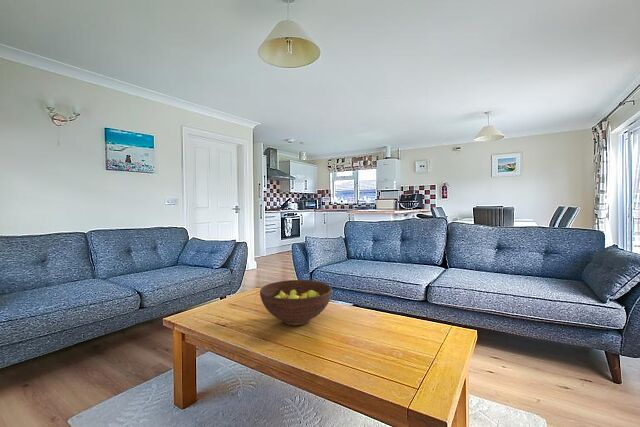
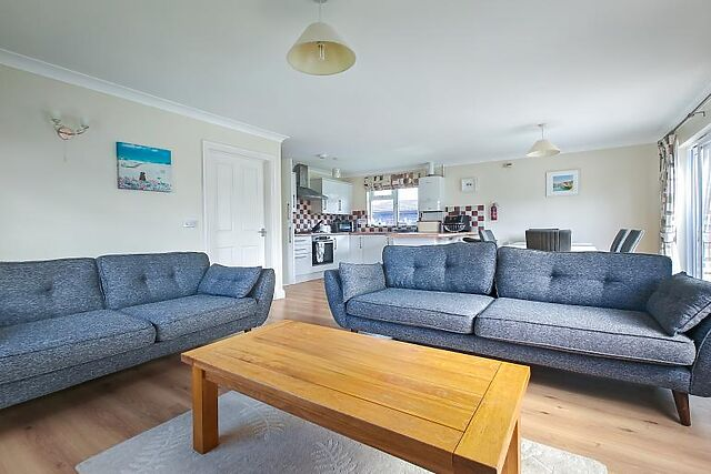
- fruit bowl (296, 304)
